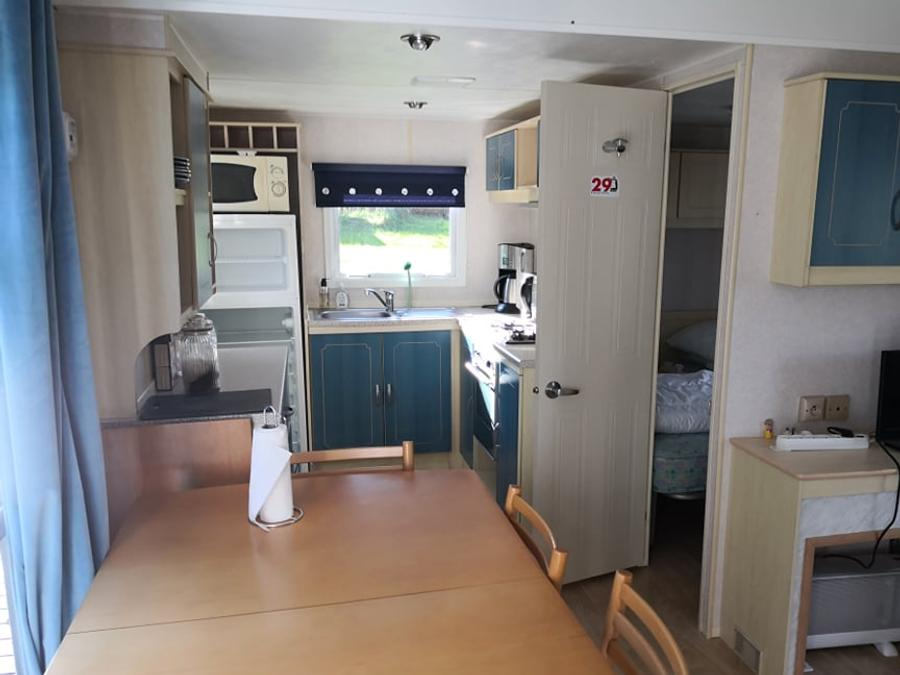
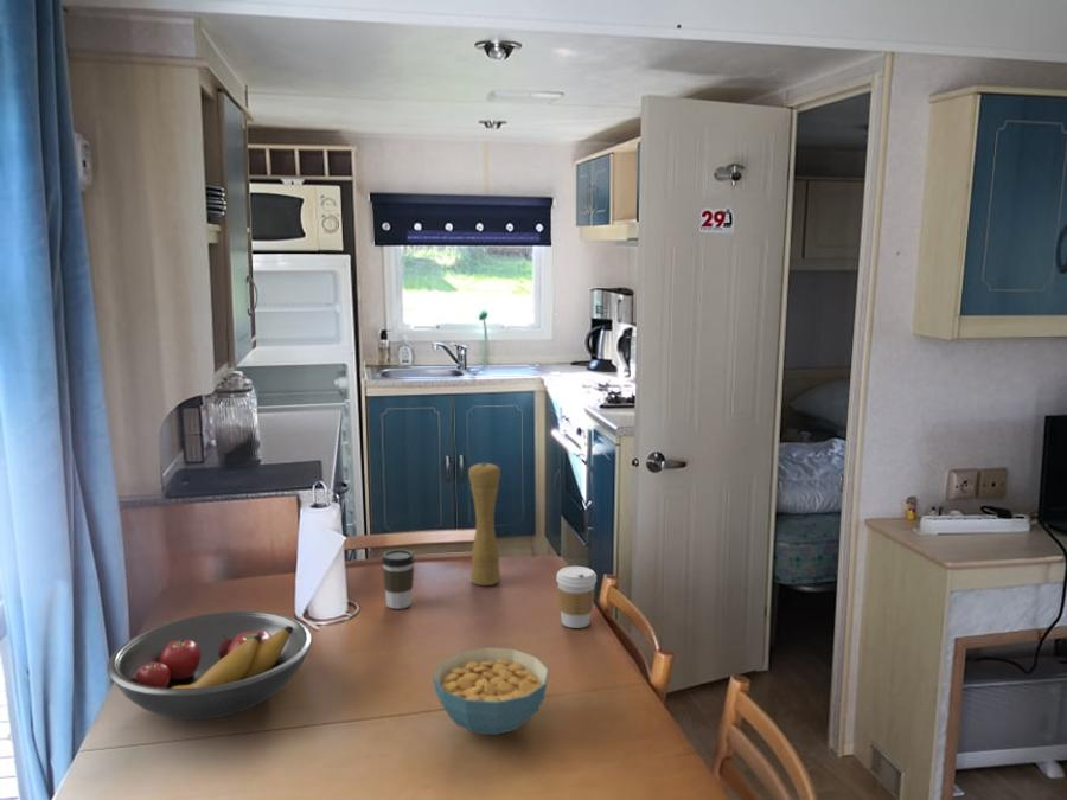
+ fruit bowl (215, 665)
+ coffee cup (398, 578)
+ coffee cup (575, 596)
+ cereal bowl (491, 699)
+ pepper mill (484, 523)
